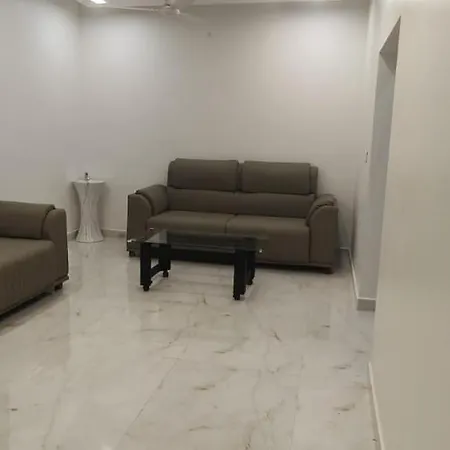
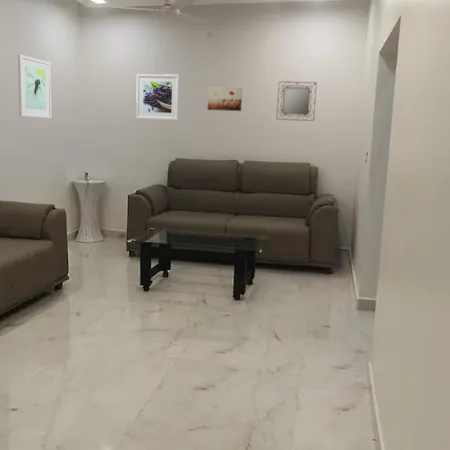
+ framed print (157, 97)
+ wall art (224, 99)
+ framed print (35, 88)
+ home mirror (296, 101)
